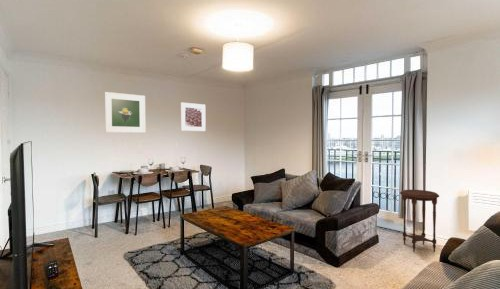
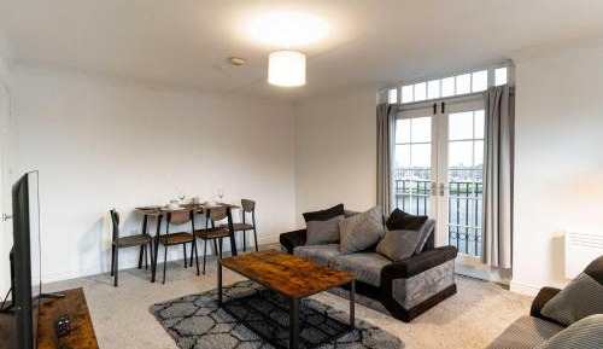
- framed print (125, 113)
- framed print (193, 117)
- side table (422, 217)
